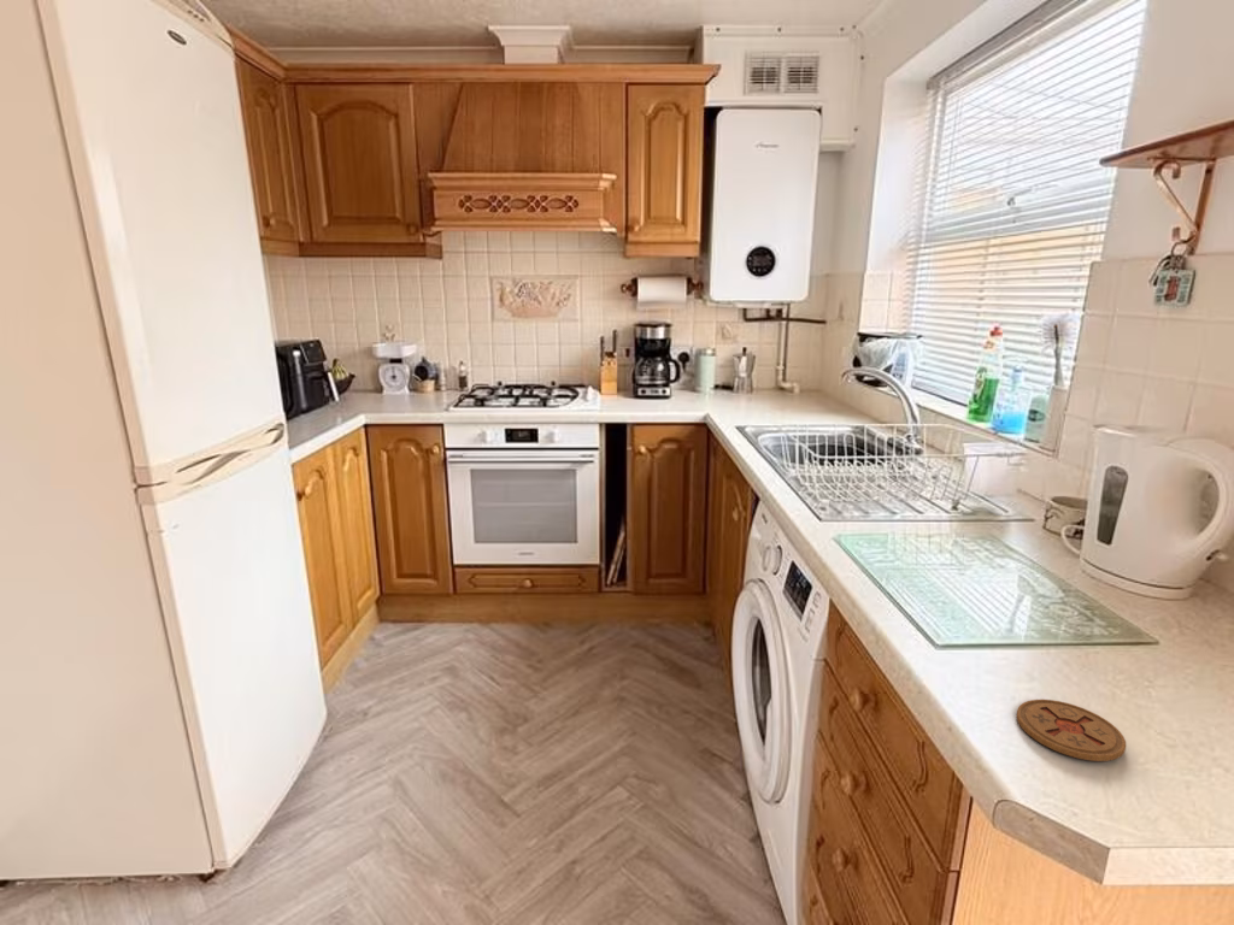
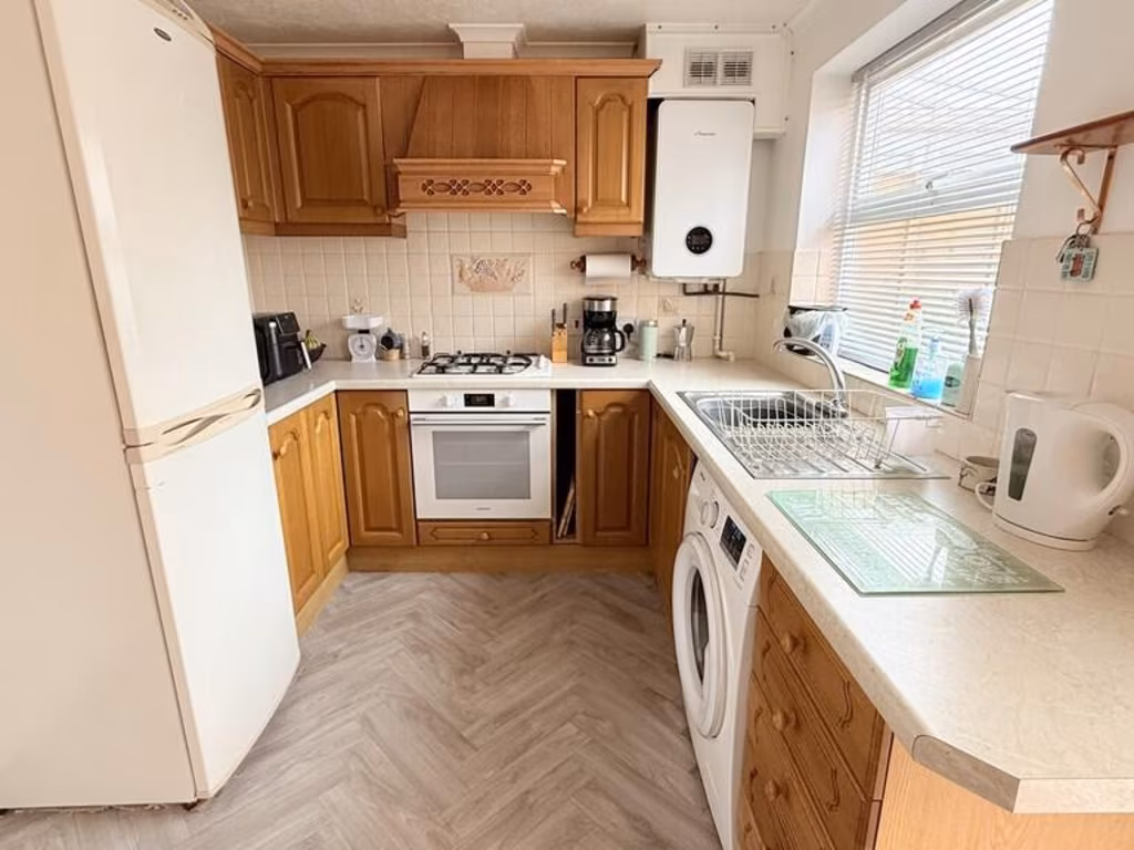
- coaster (1069, 727)
